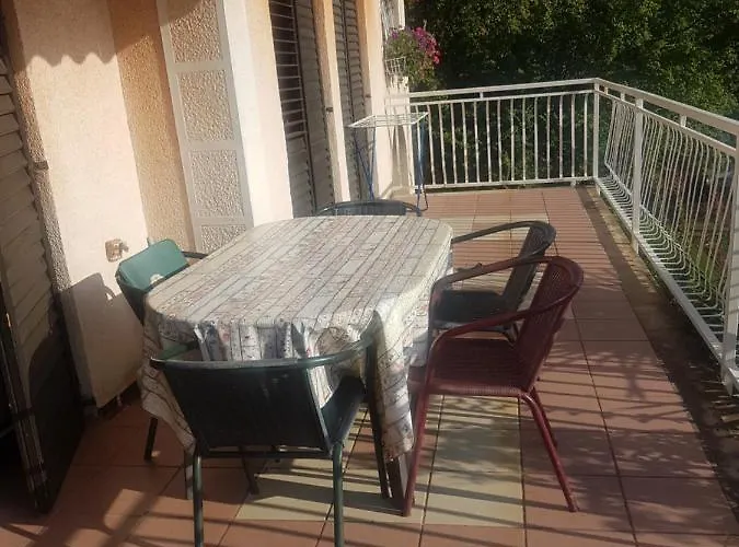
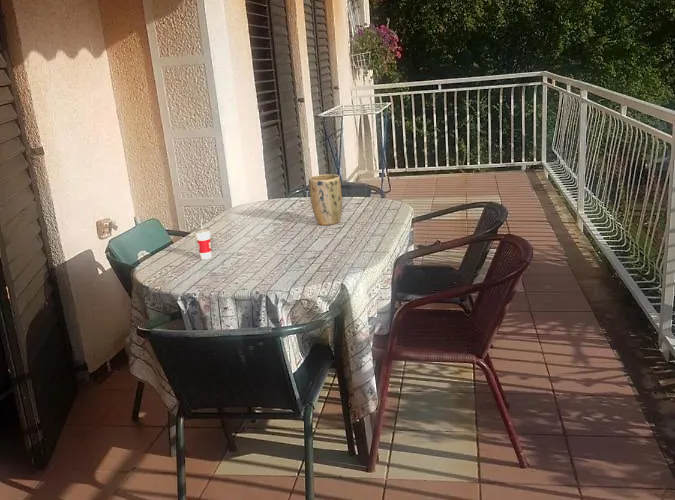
+ cup (203, 238)
+ plant pot (326, 200)
